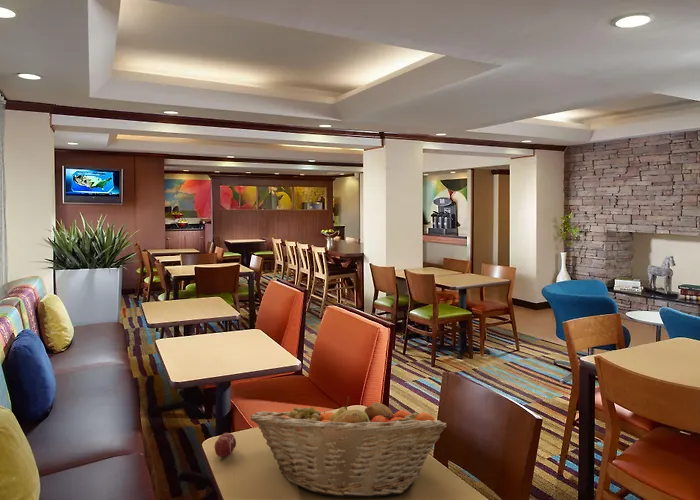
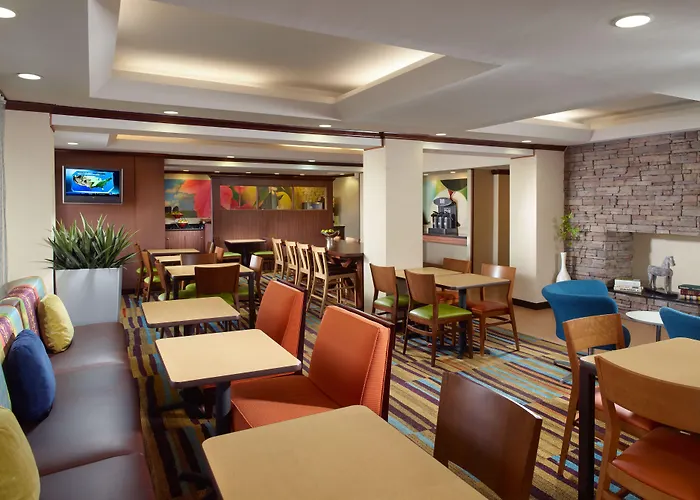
- apple (225, 444)
- fruit basket (347, 434)
